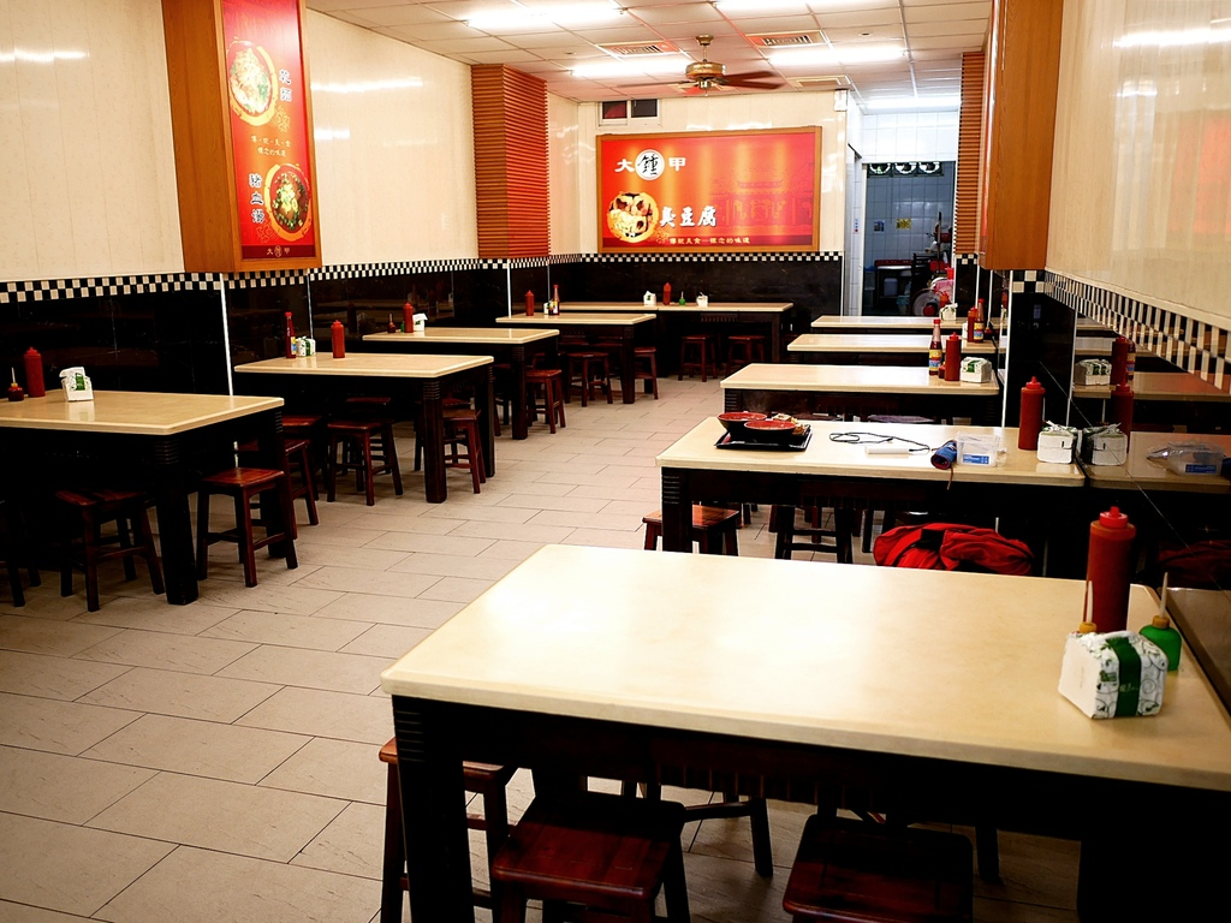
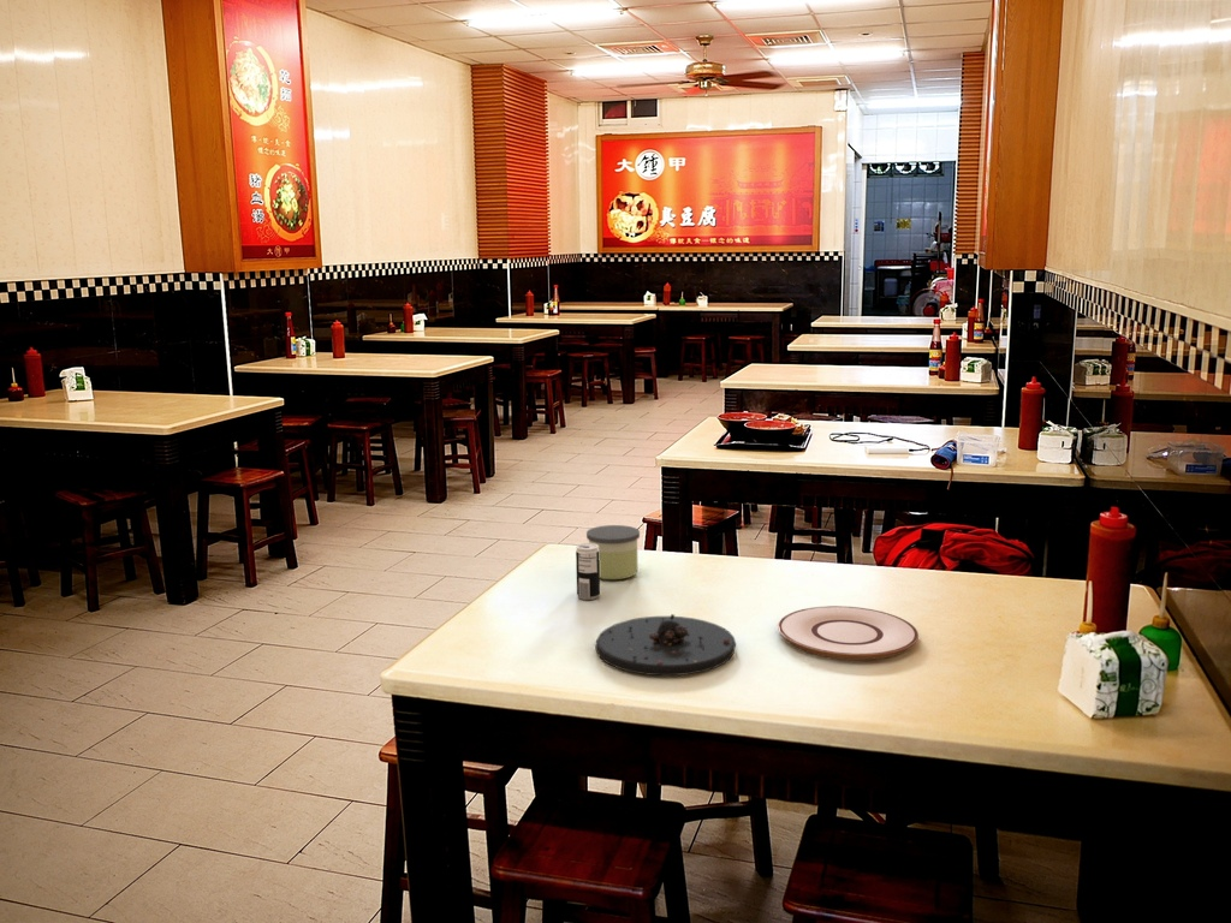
+ plate (665, 633)
+ plate (846, 632)
+ candle (613, 553)
+ beverage can (588, 571)
